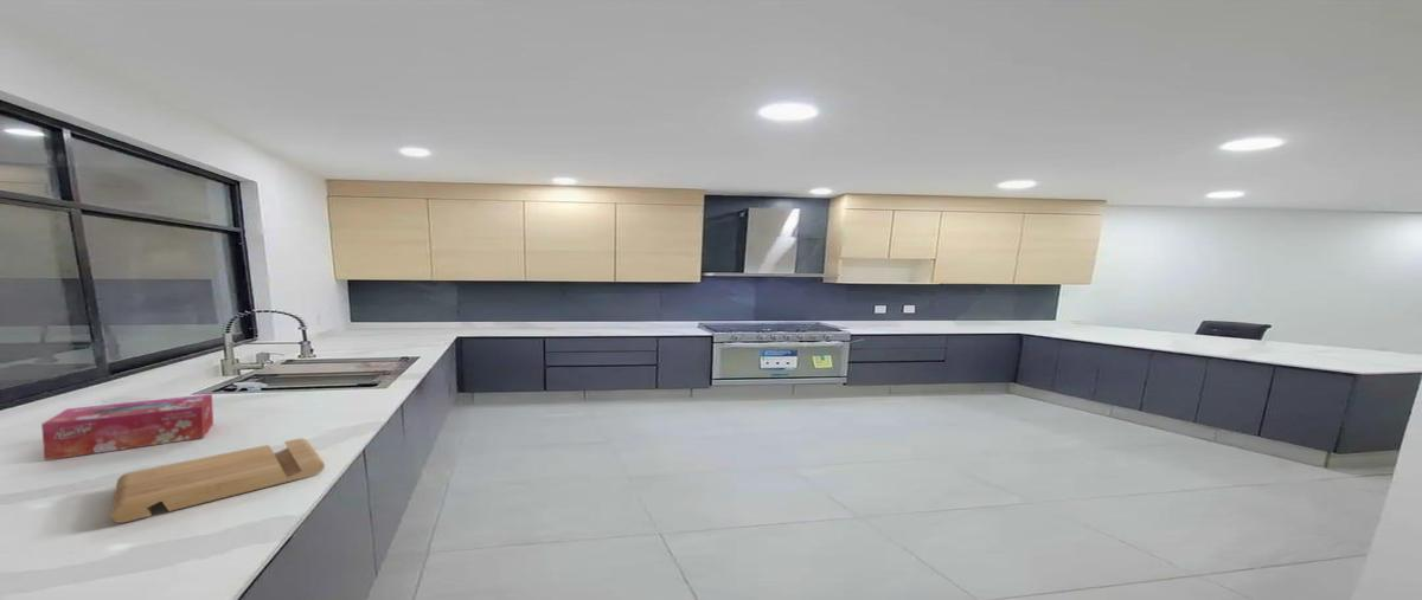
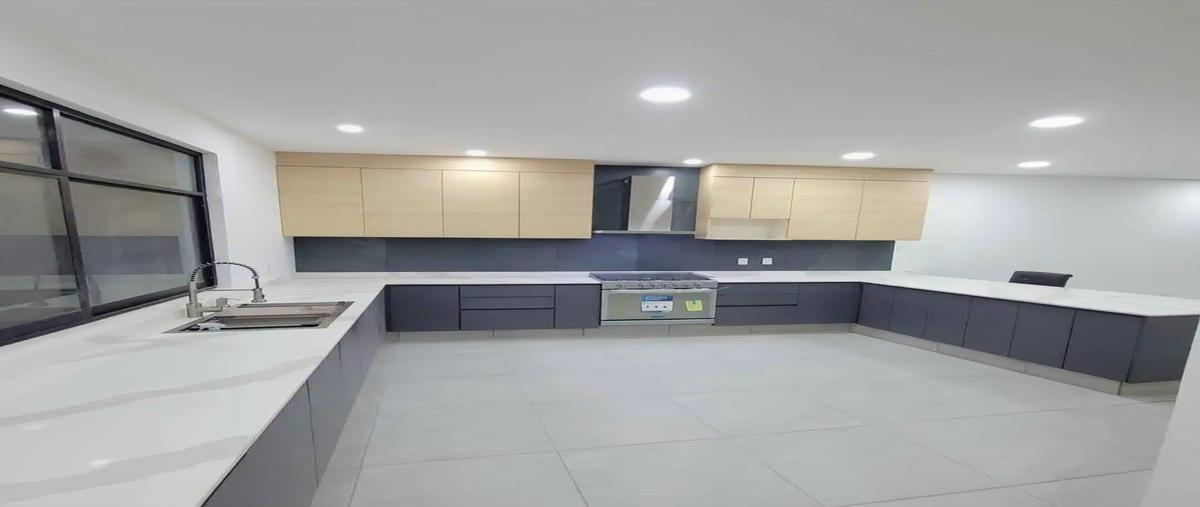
- cutting board (226, 473)
- tissue box (136, 424)
